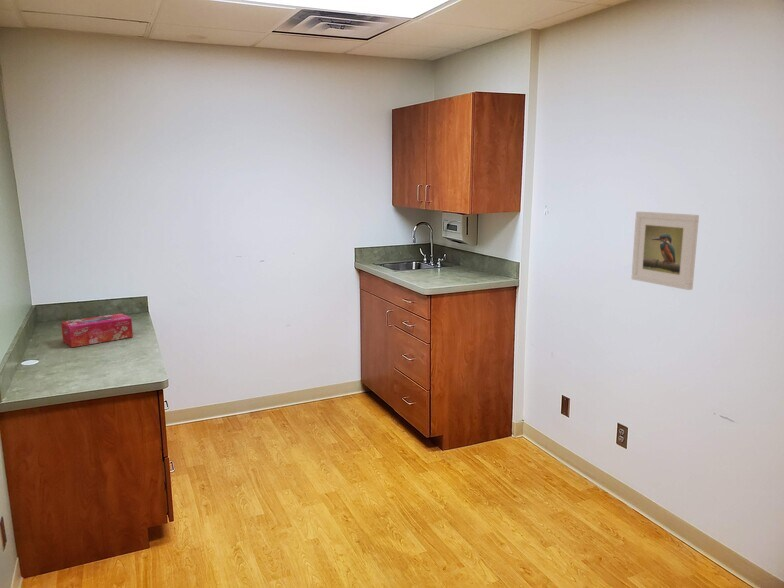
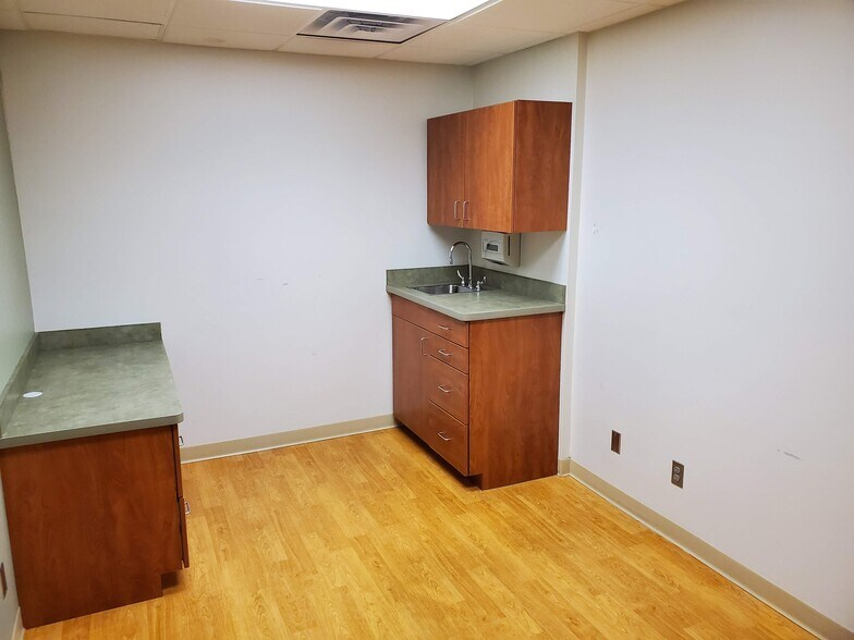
- tissue box (97, 329)
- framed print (663, 249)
